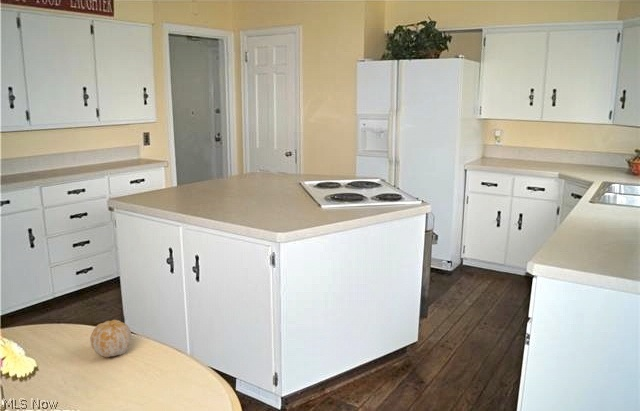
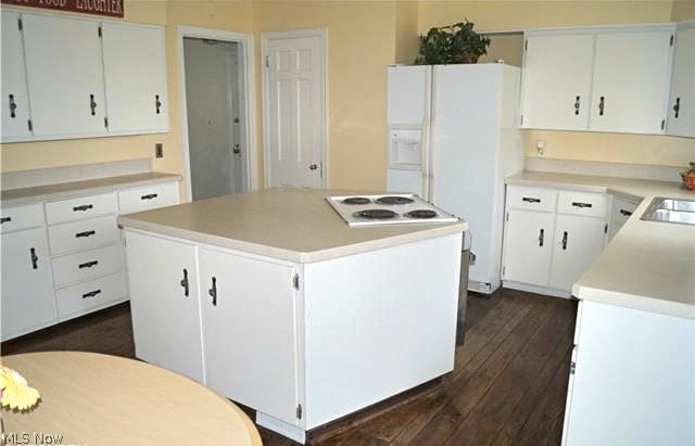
- fruit (111, 338)
